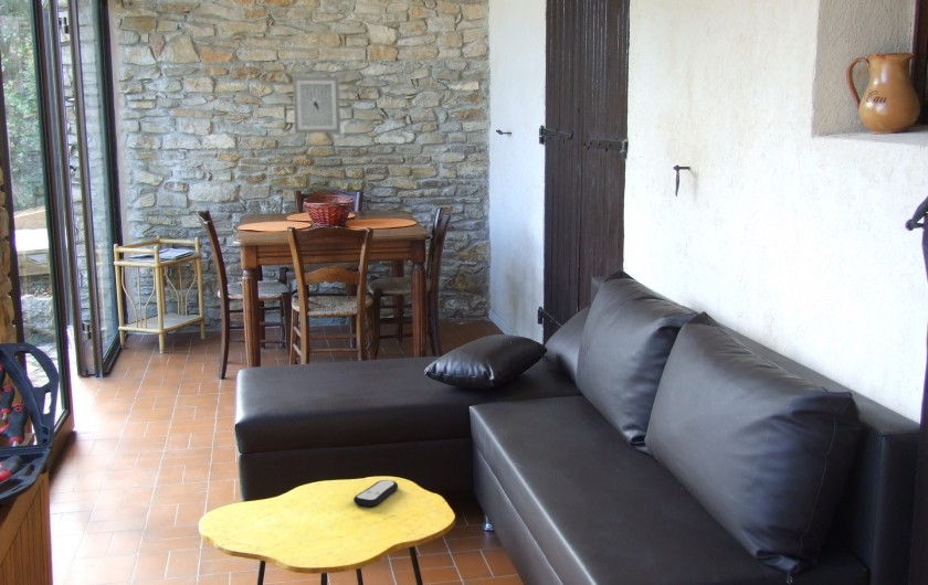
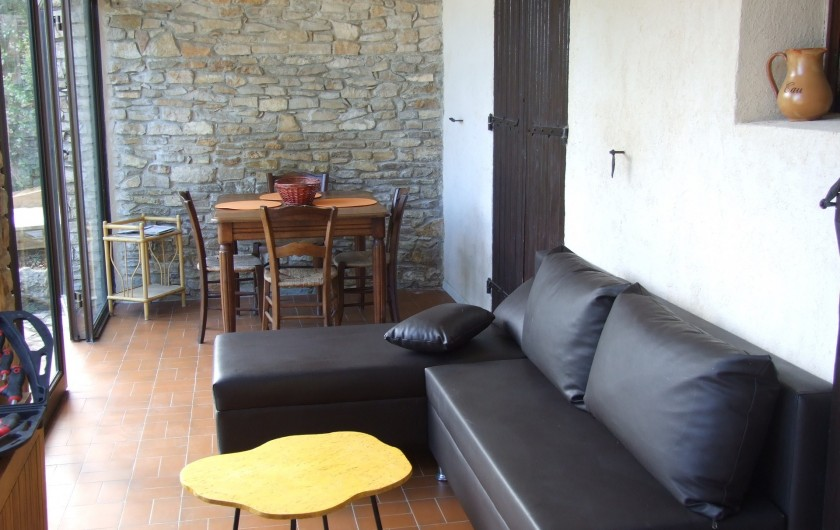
- remote control (377, 492)
- wall art (316, 105)
